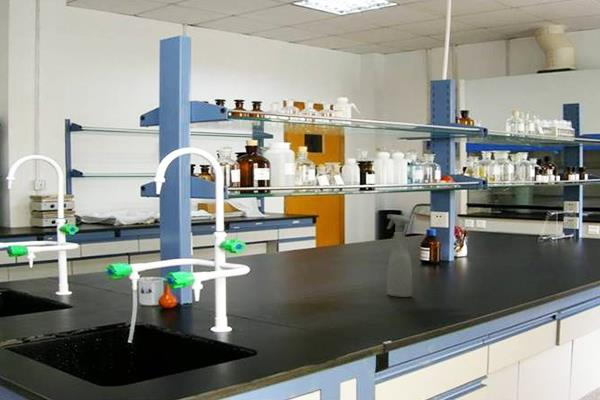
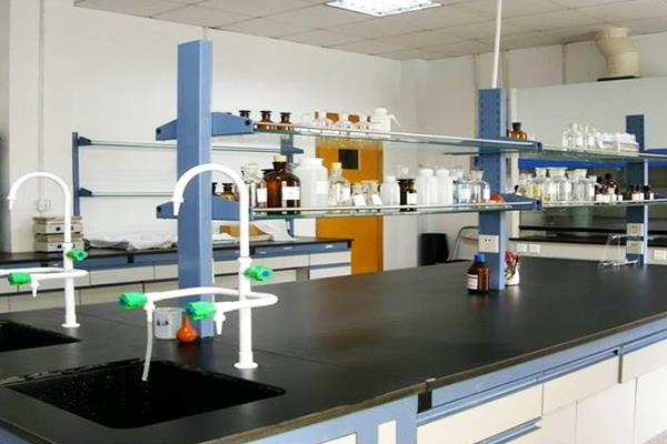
- spray bottle (399, 255)
